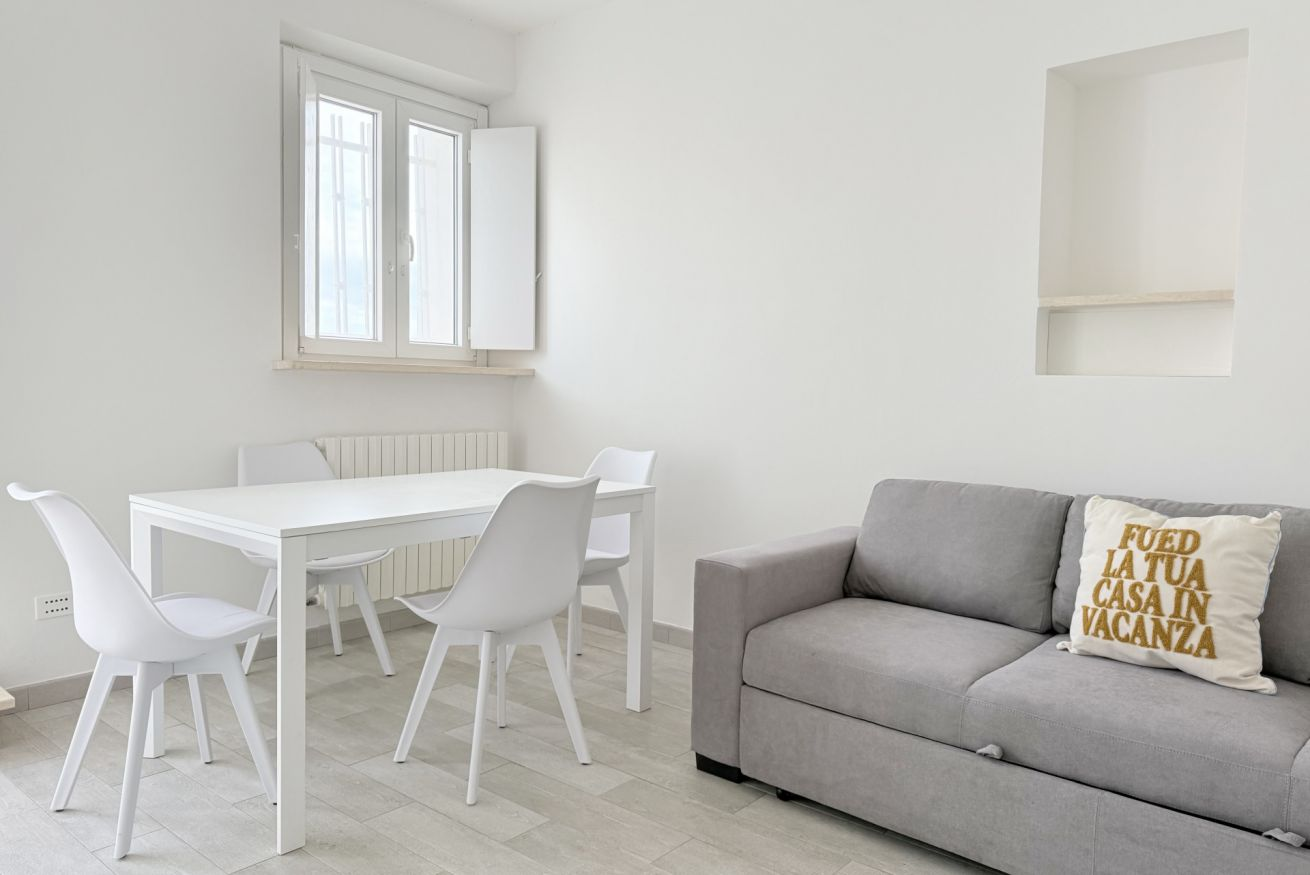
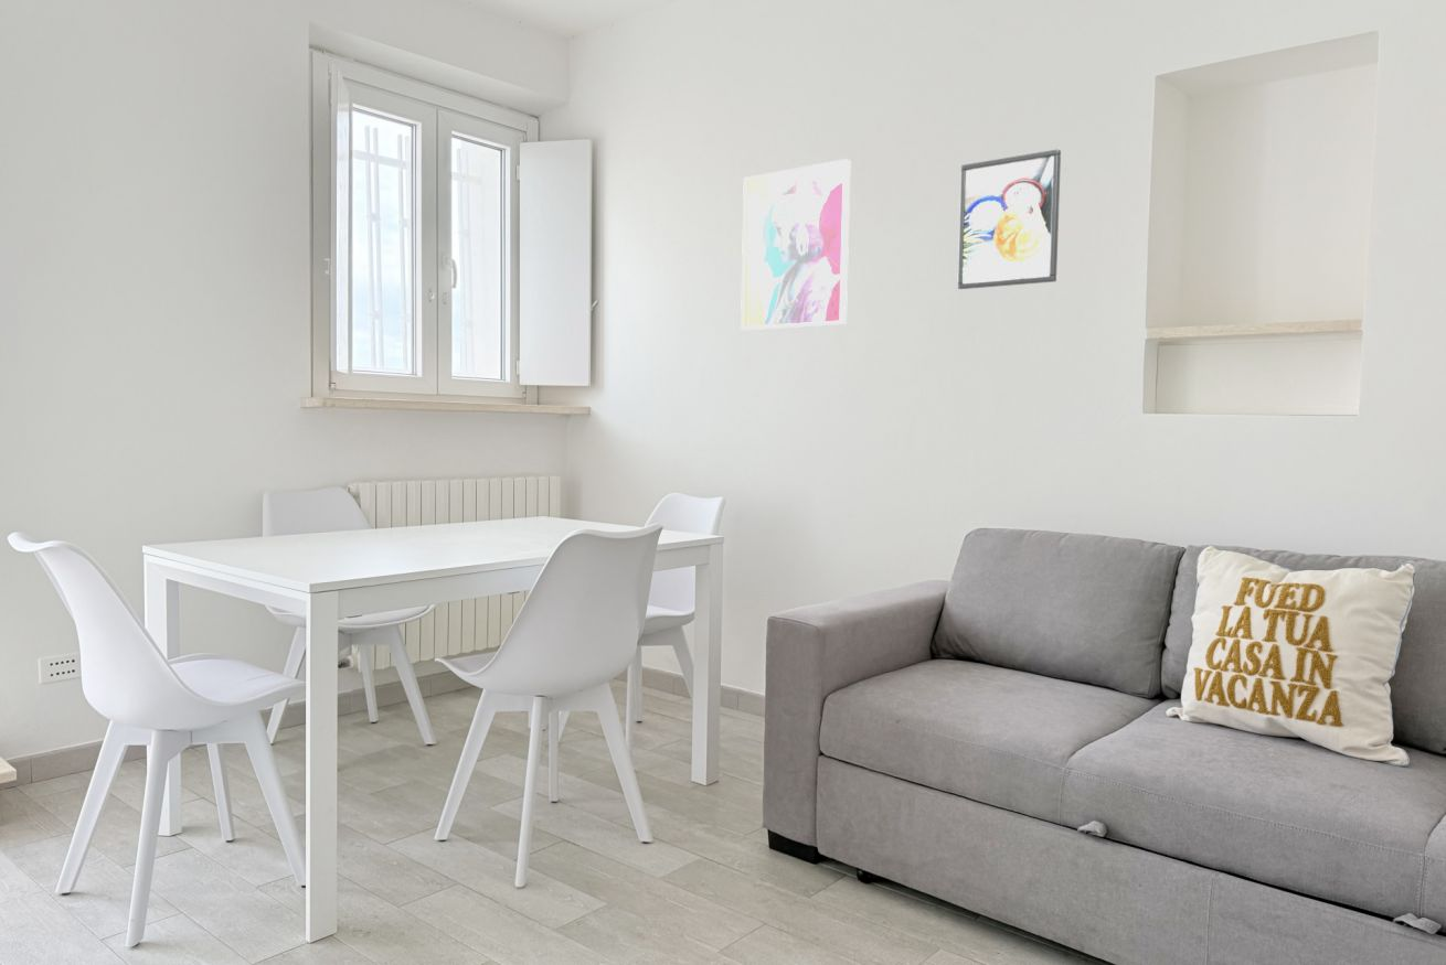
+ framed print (1007, 222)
+ wall art (793, 248)
